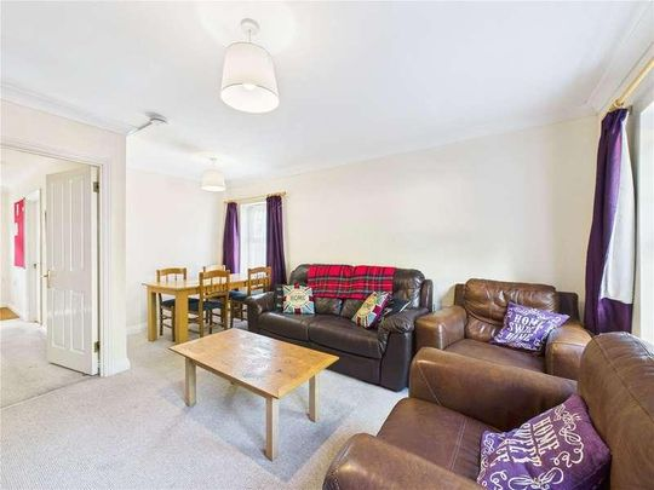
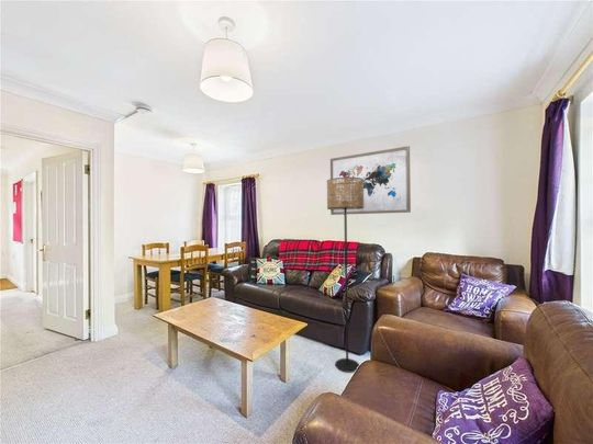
+ floor lamp (346, 272)
+ wall art (367, 183)
